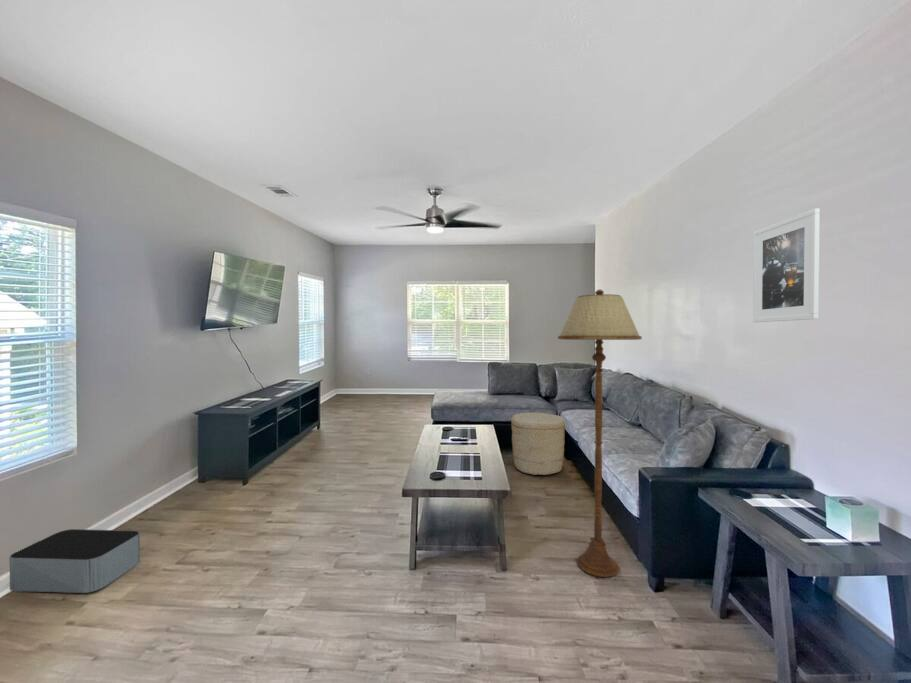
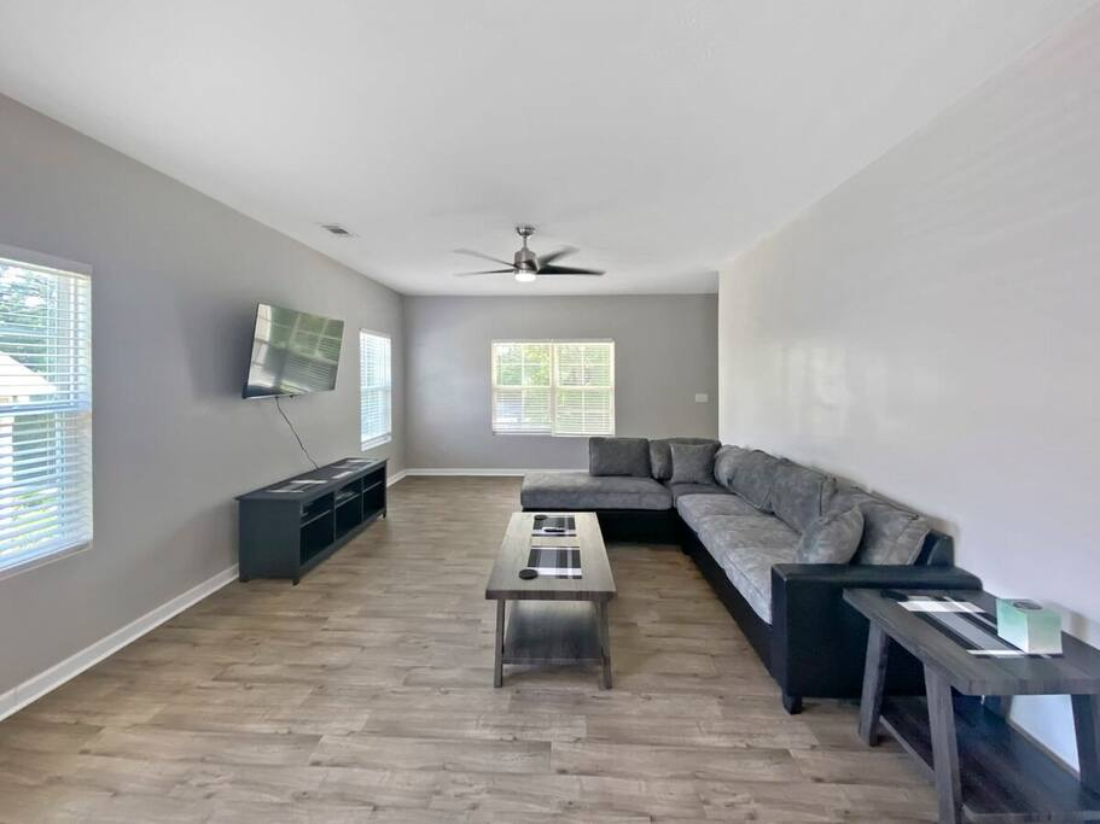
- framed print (782, 271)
- storage bin (78, 558)
- basket (537, 442)
- floor lamp (597, 428)
